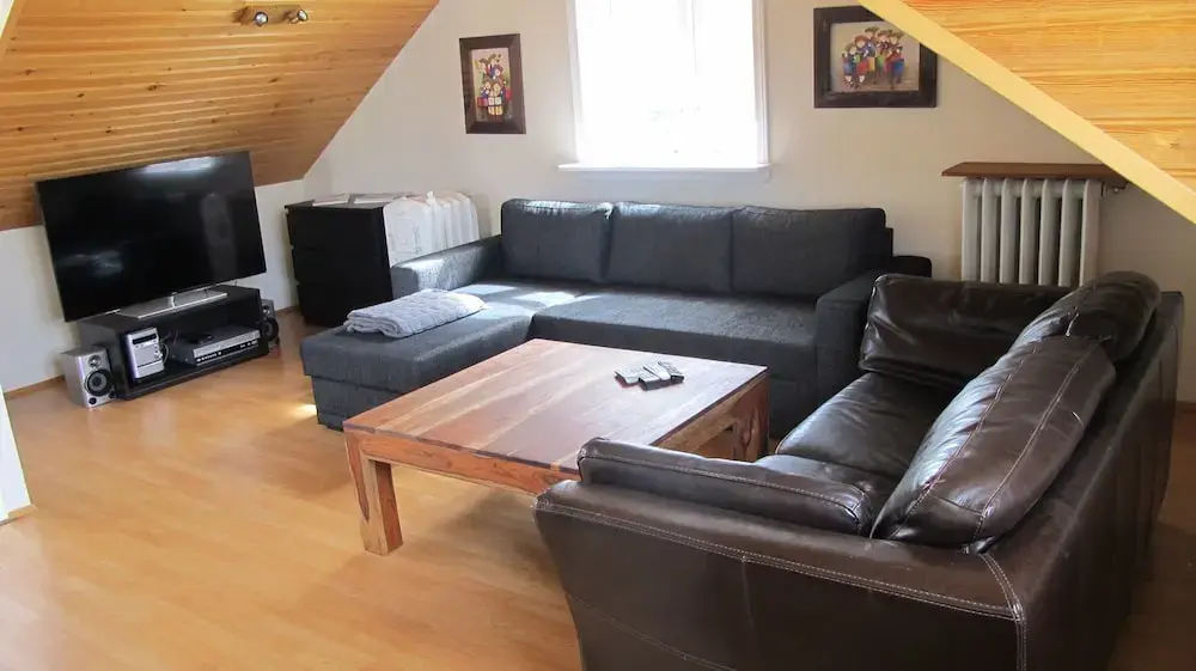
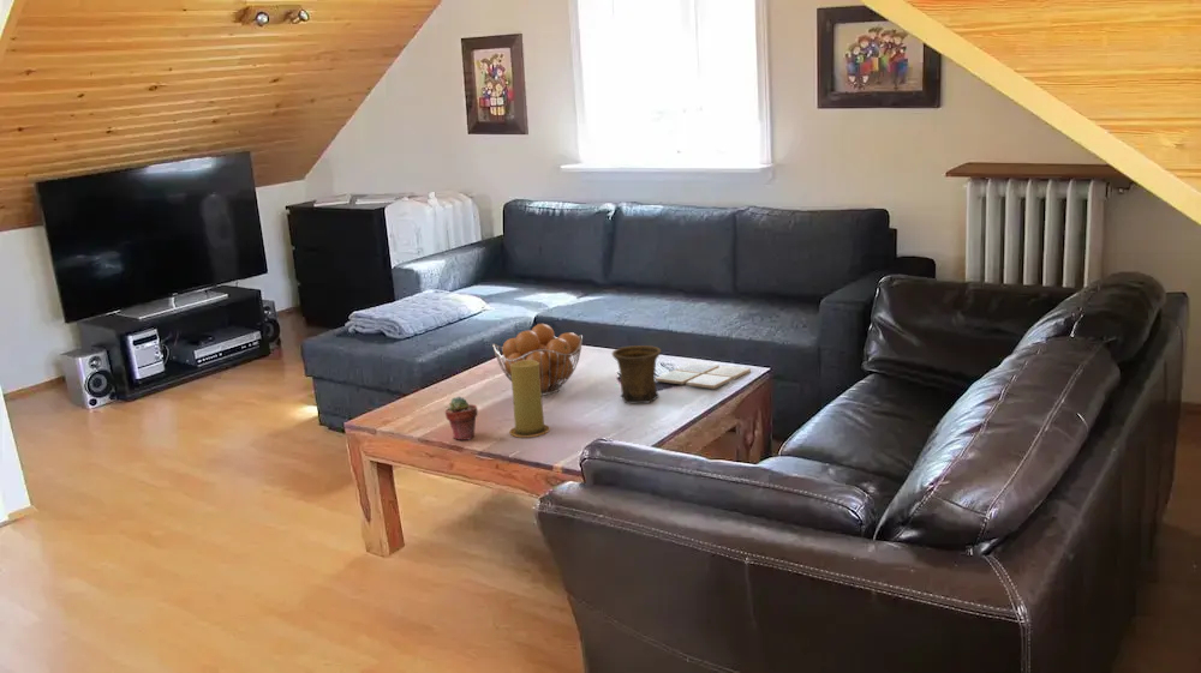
+ drink coaster (703, 374)
+ fruit basket (539, 359)
+ potted succulent (461, 416)
+ mug (637, 374)
+ candle (526, 396)
